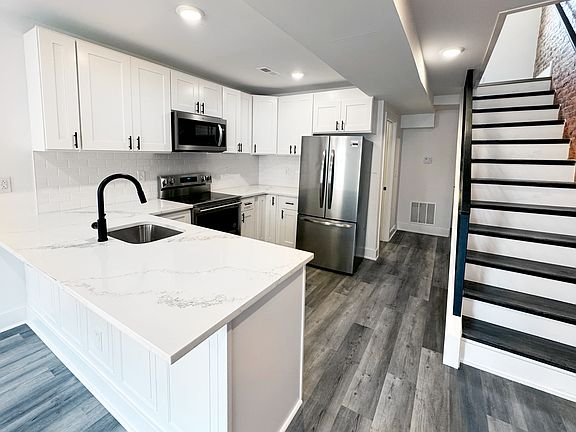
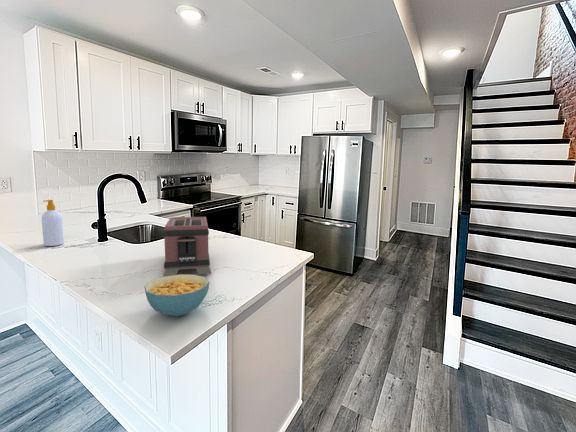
+ toaster (187, 243)
+ soap bottle (51, 222)
+ cereal bowl (178, 298)
